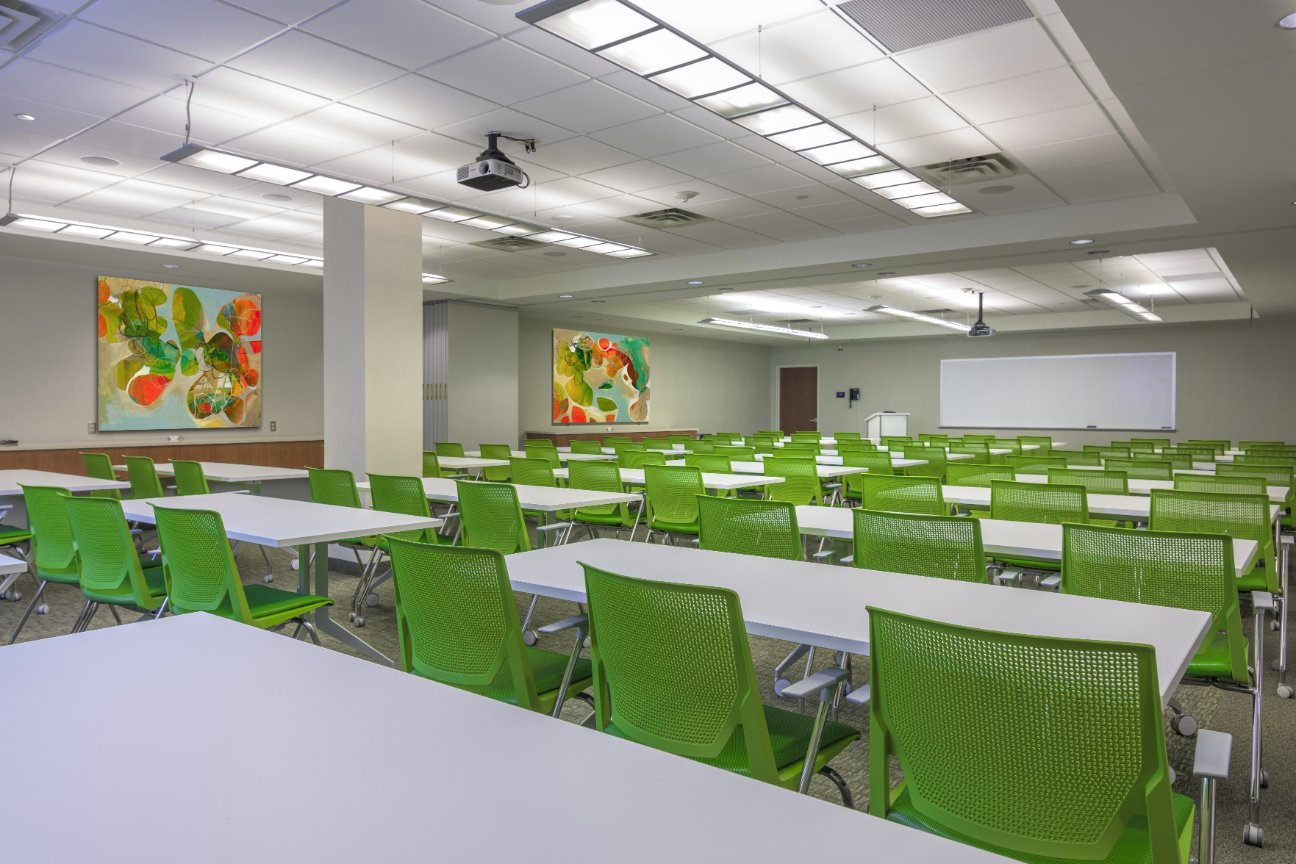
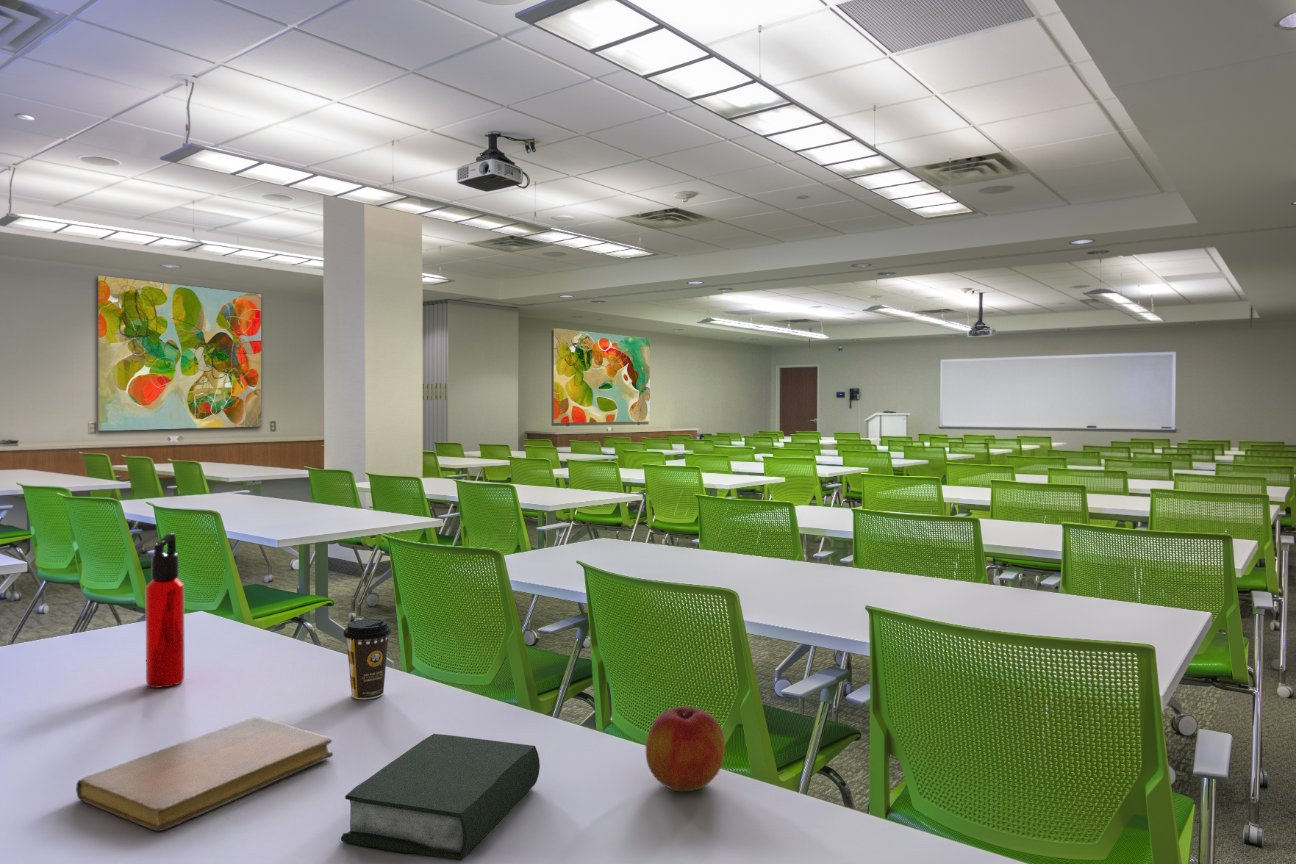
+ book (447, 790)
+ water bottle (165, 608)
+ apple (684, 746)
+ coffee cup (367, 658)
+ notebook (212, 766)
